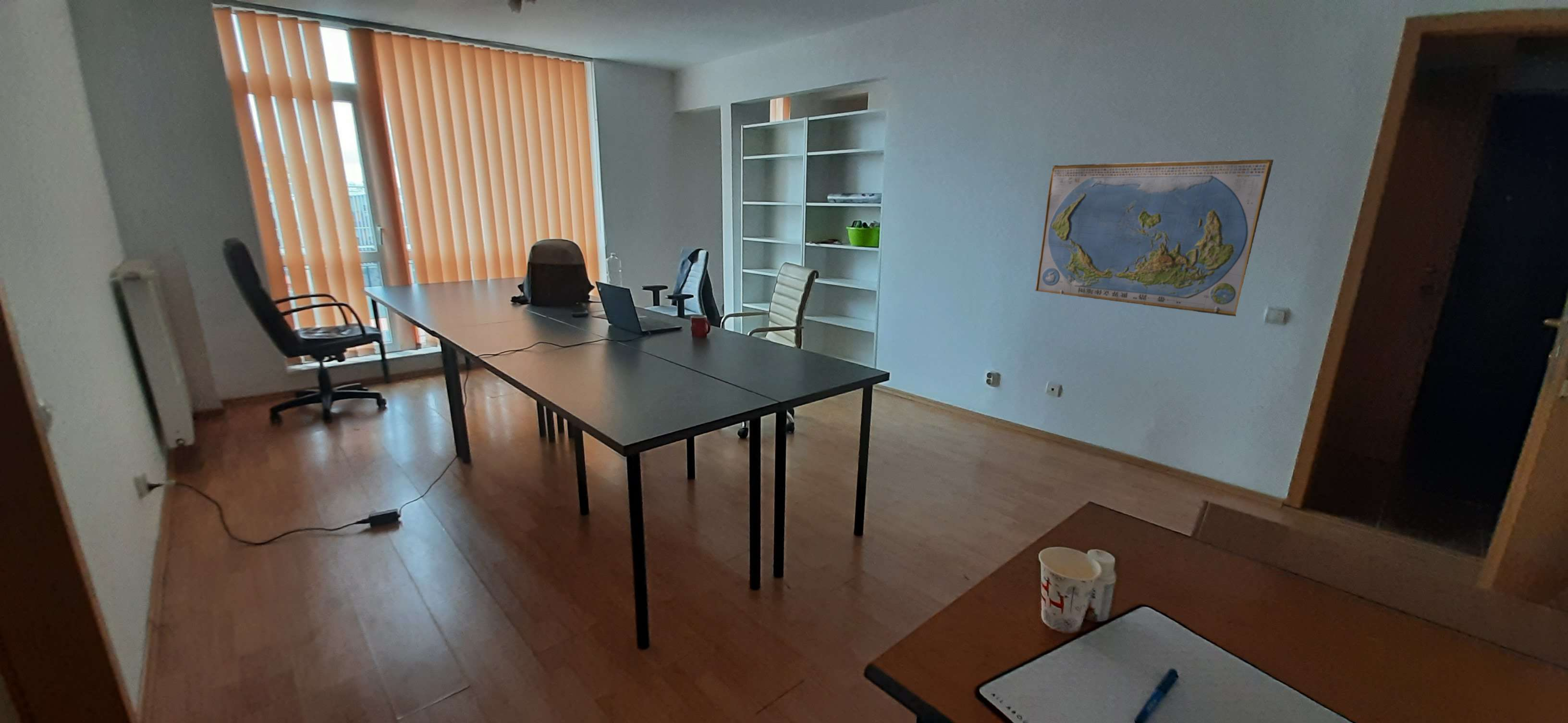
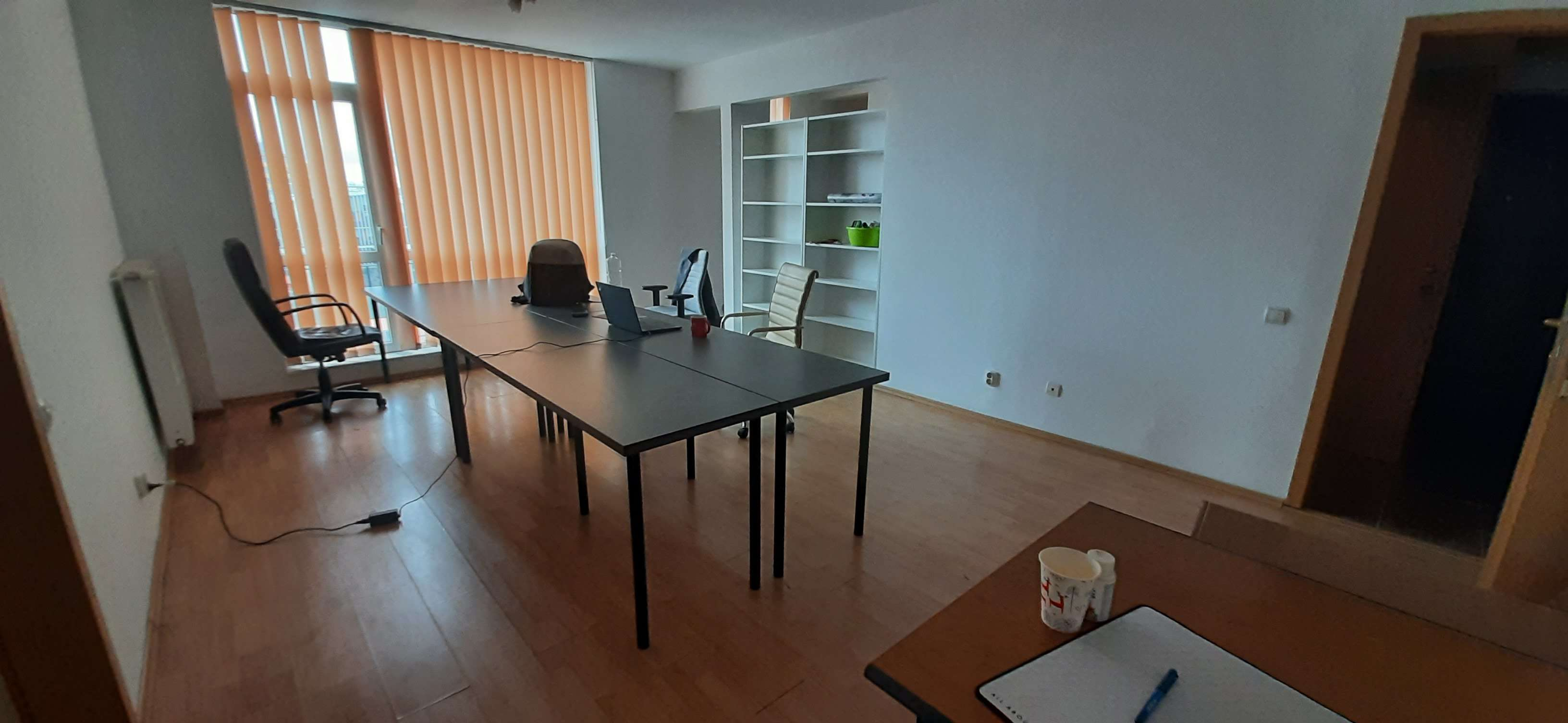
- world map (1138, 235)
